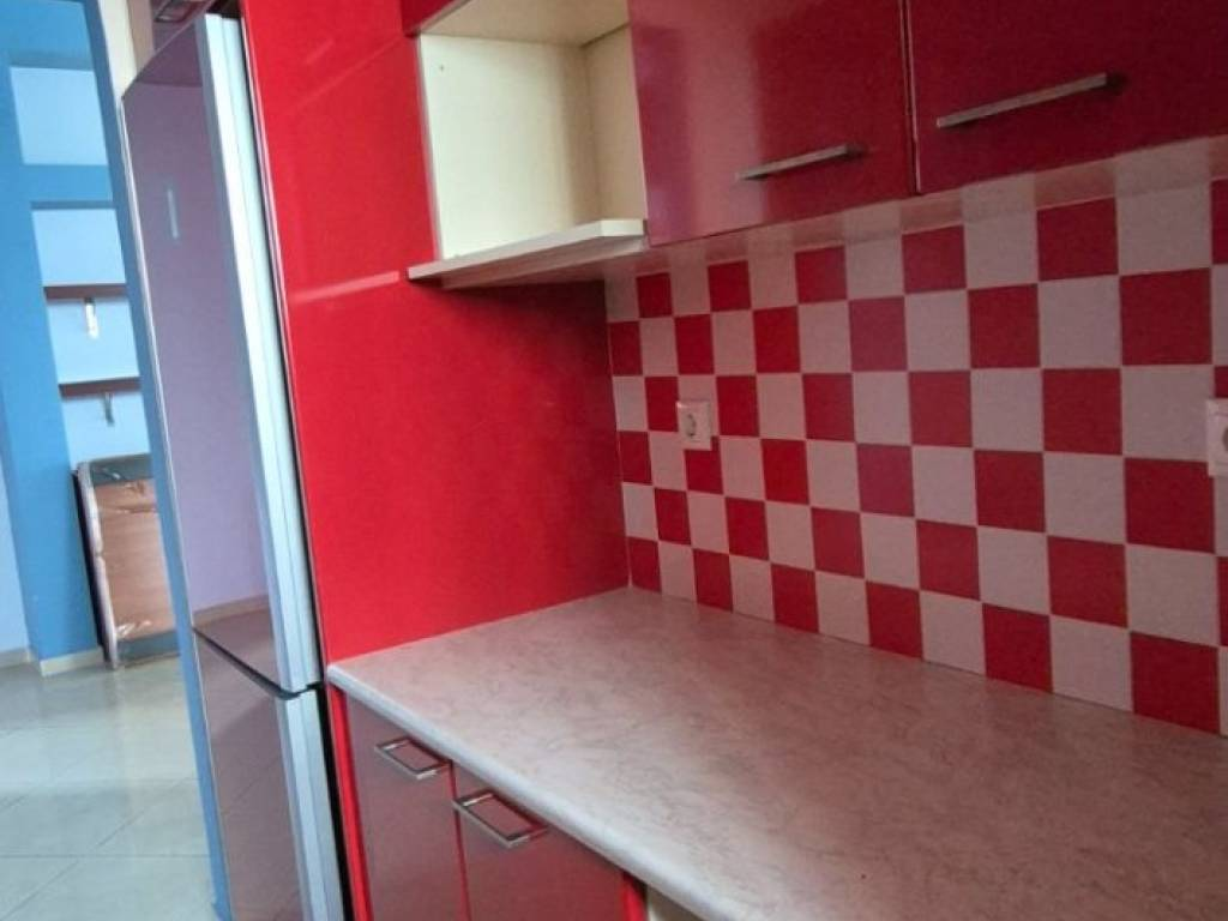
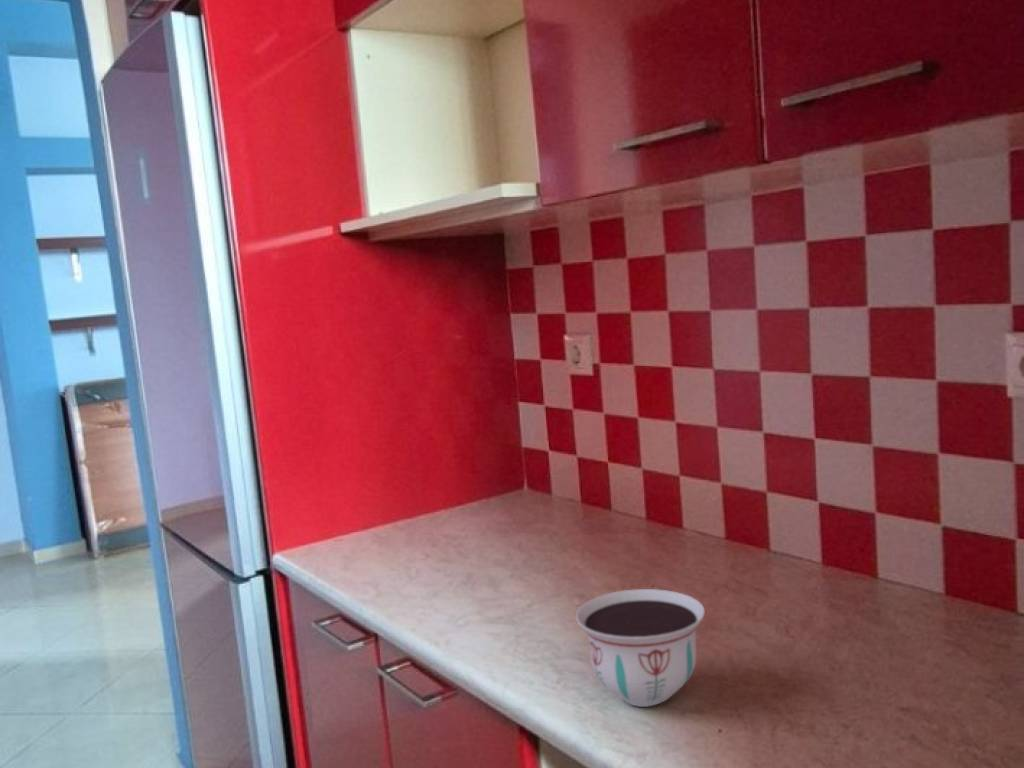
+ bowl (642, 653)
